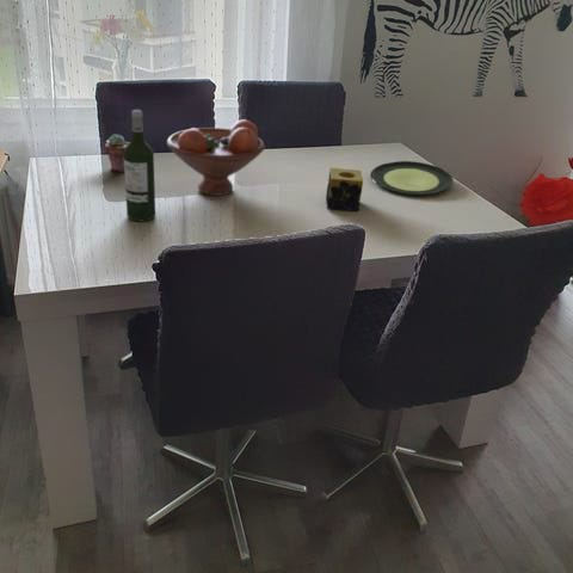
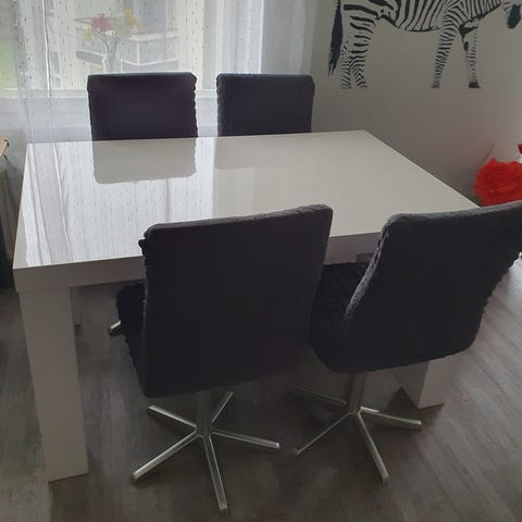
- fruit bowl (216, 156)
- wine bottle (138, 165)
- plate (411, 178)
- candle (344, 189)
- potted succulent (118, 152)
